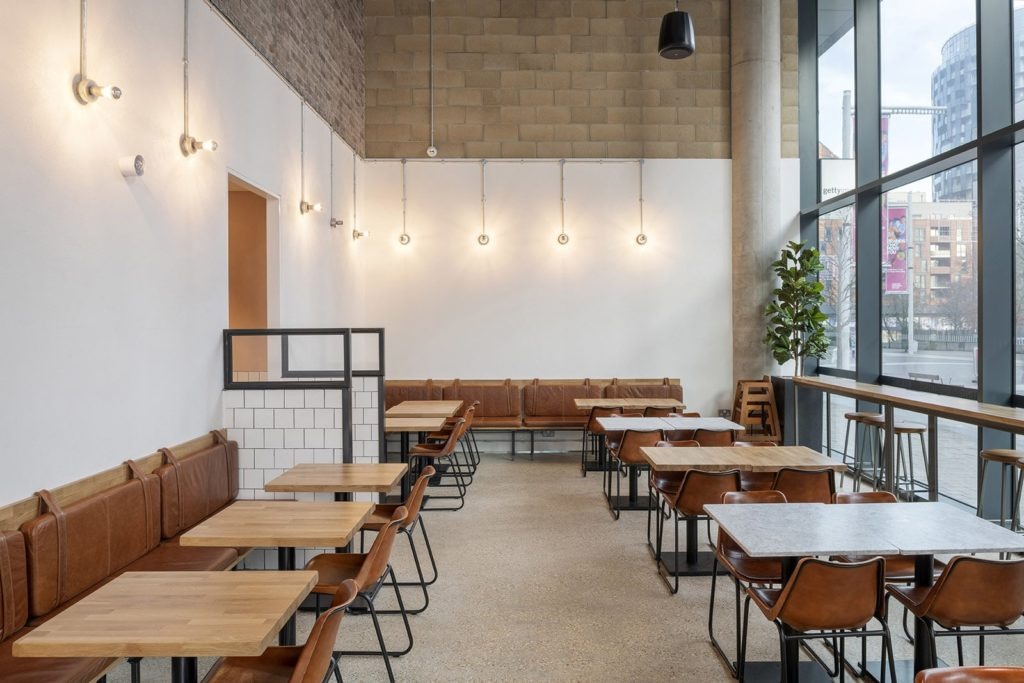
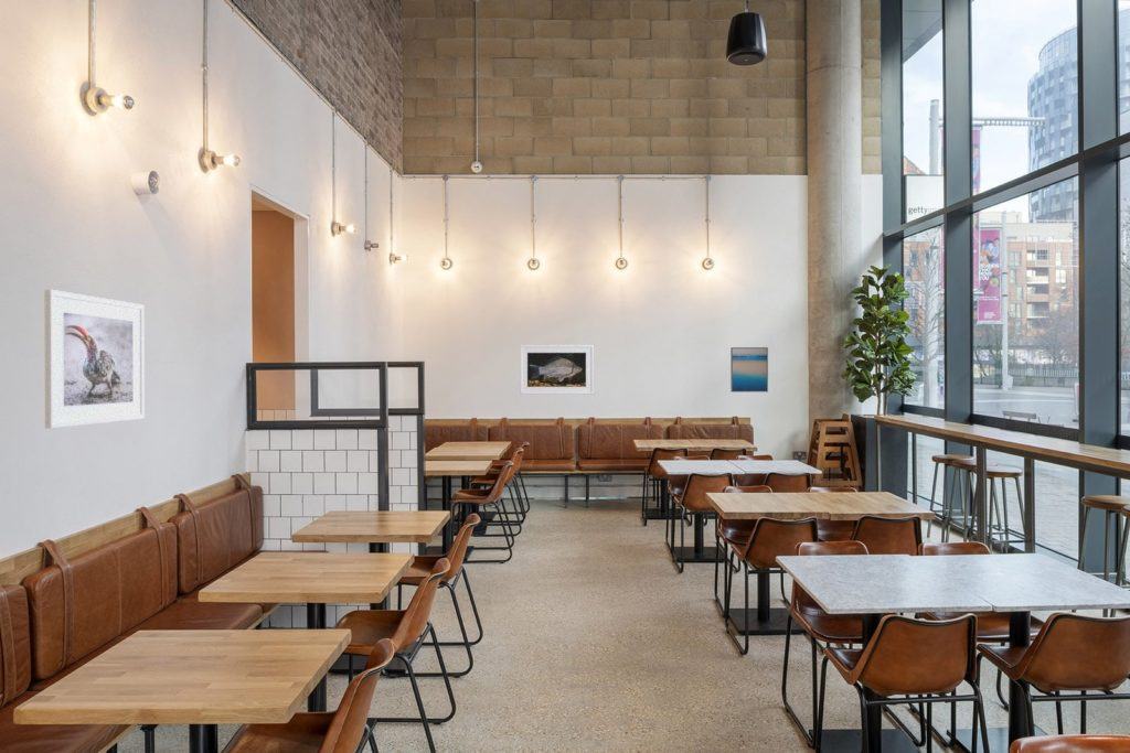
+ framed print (556, 369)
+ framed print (99, 361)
+ wall art (749, 369)
